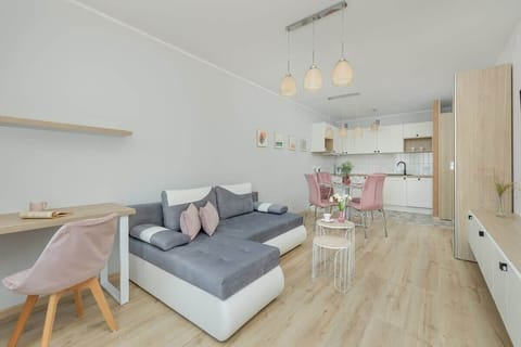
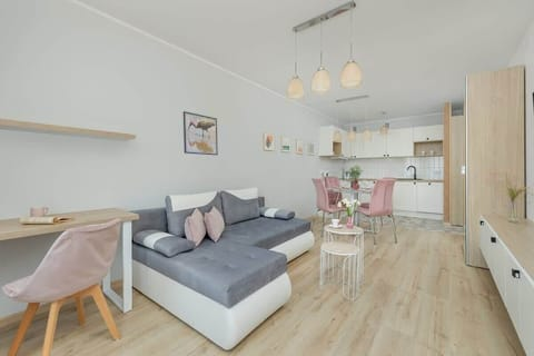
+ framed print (201, 135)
